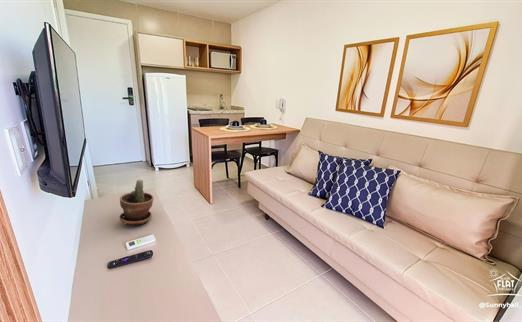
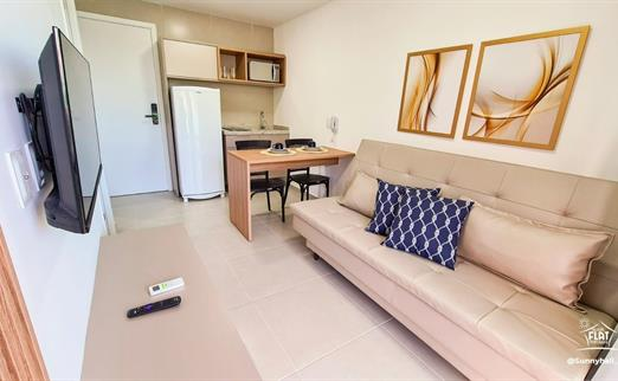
- potted plant (135, 199)
